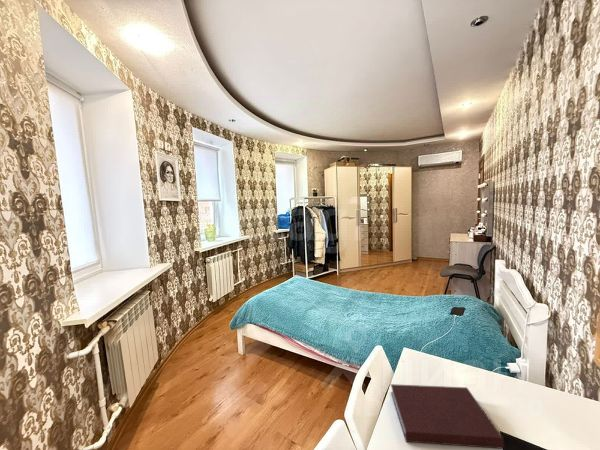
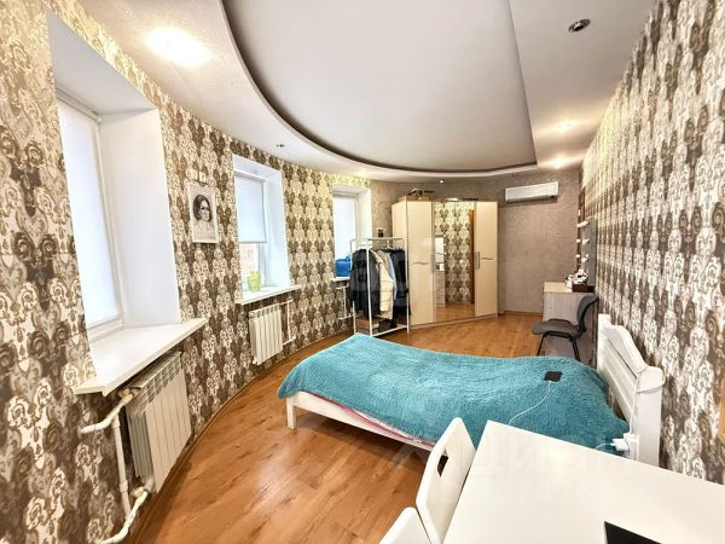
- notebook (439, 412)
